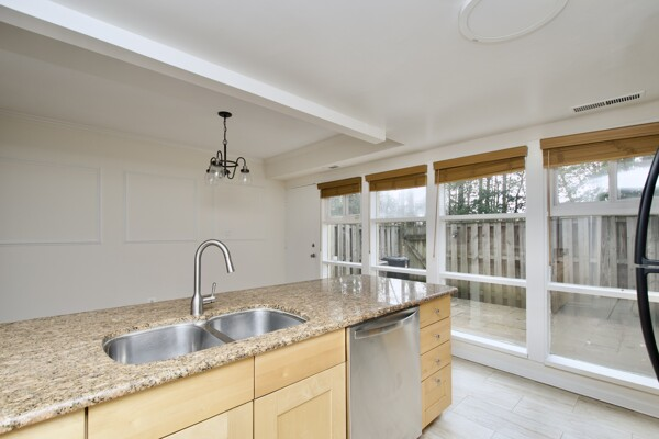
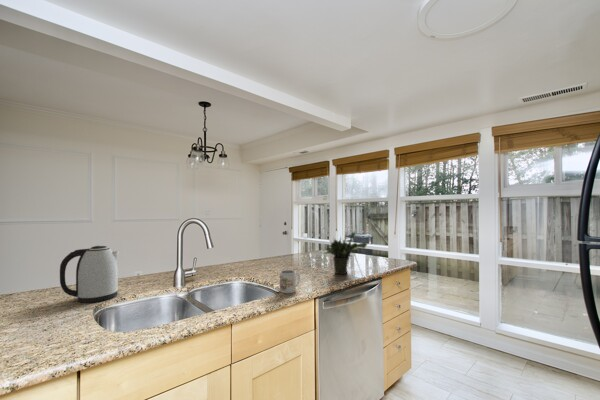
+ mug (290, 280)
+ kettle (90, 272)
+ potted plant (348, 251)
